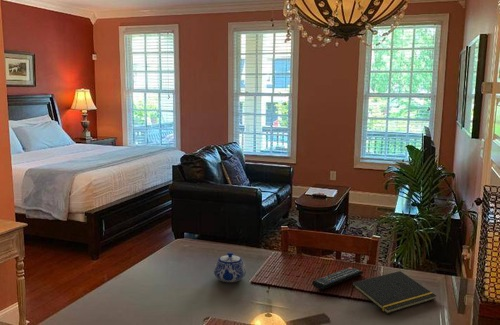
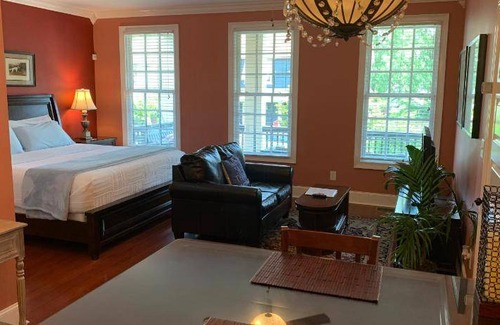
- remote control (338, 278)
- notepad (393, 290)
- teapot (229, 266)
